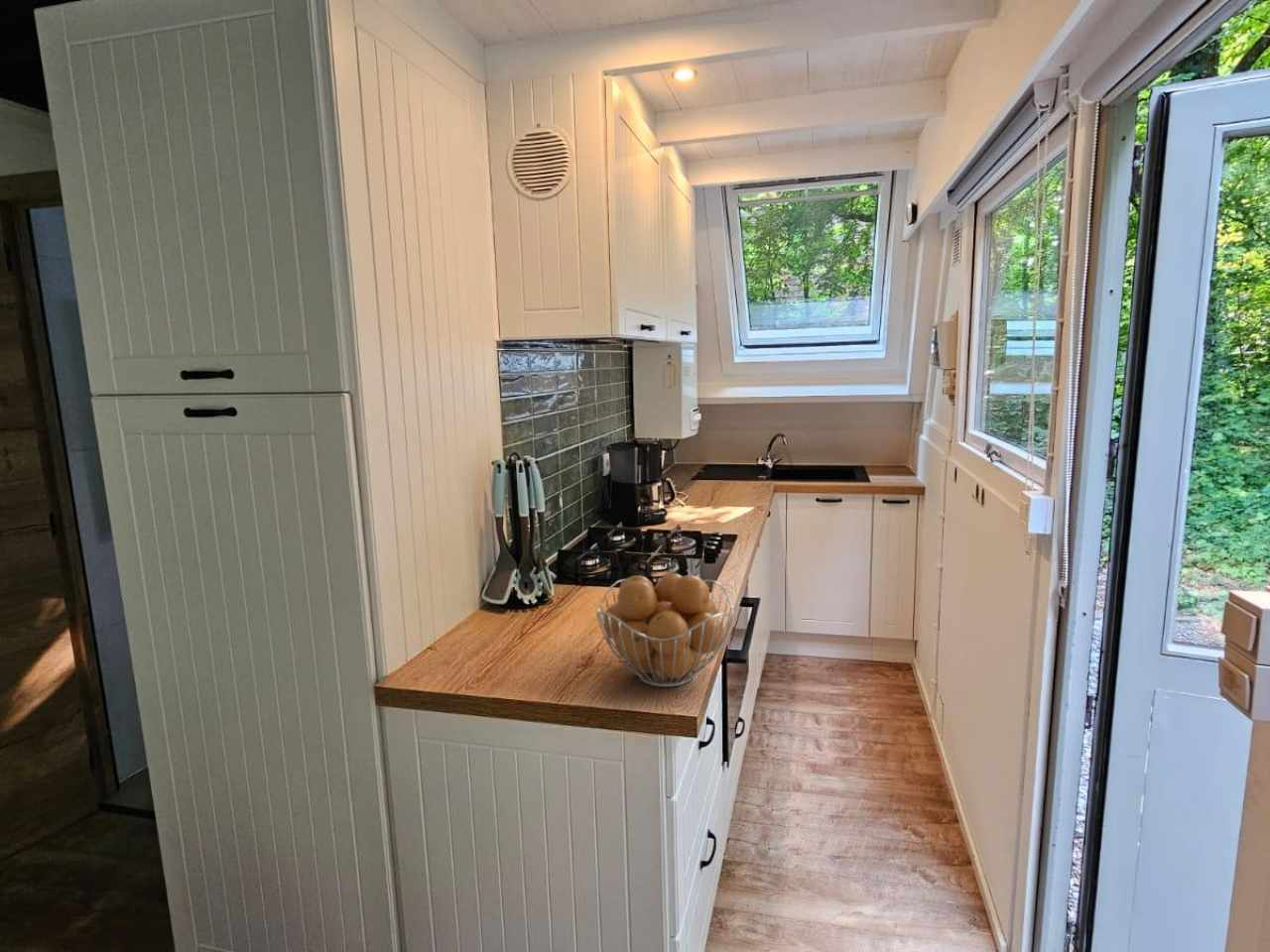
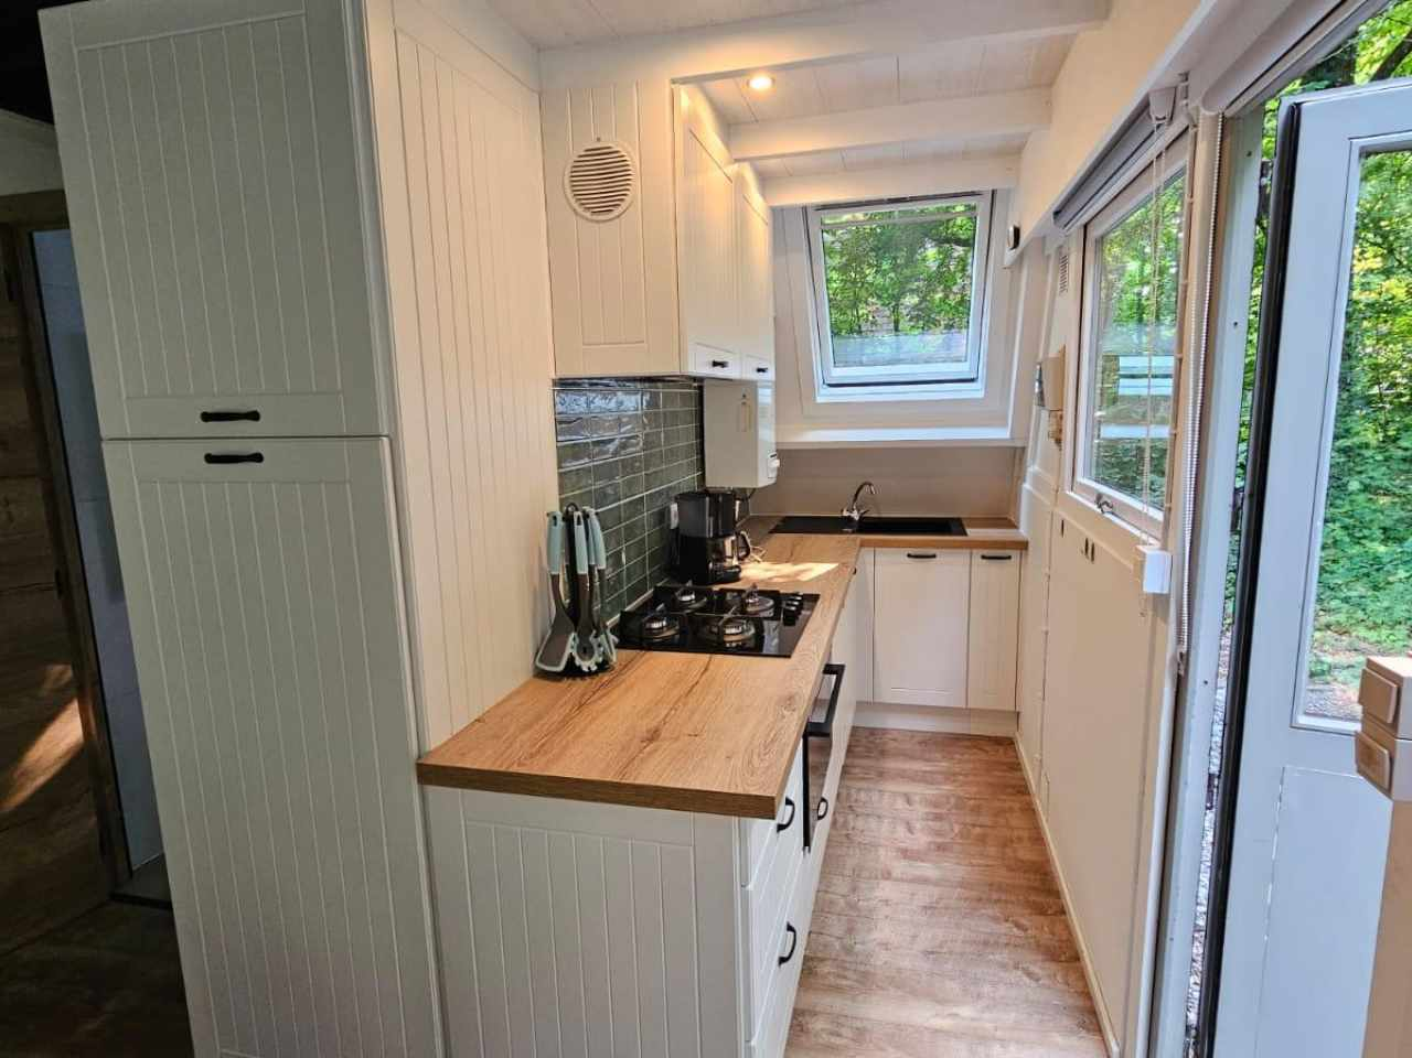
- fruit basket (665, 626)
